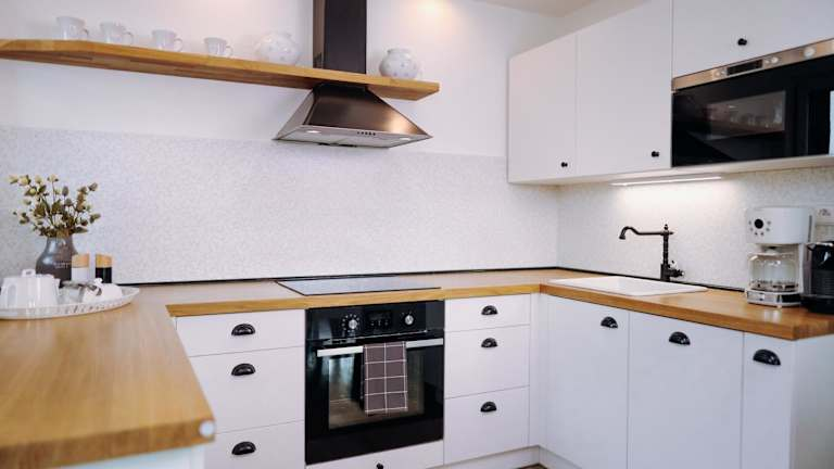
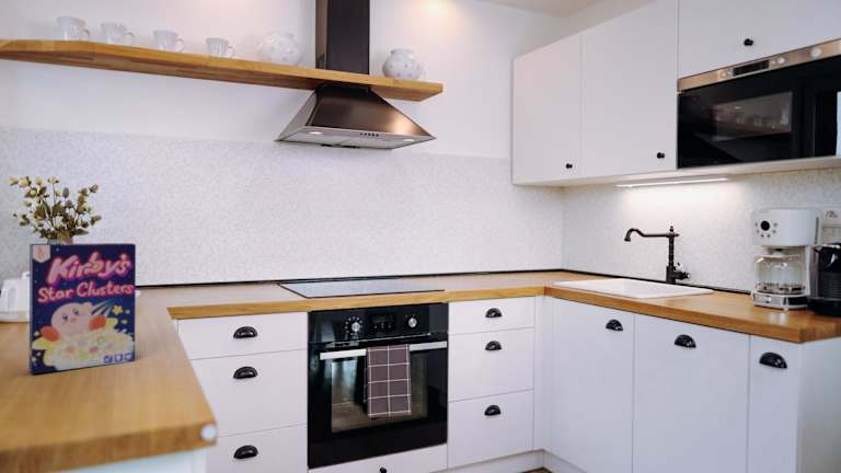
+ cereal box (83, 303)
